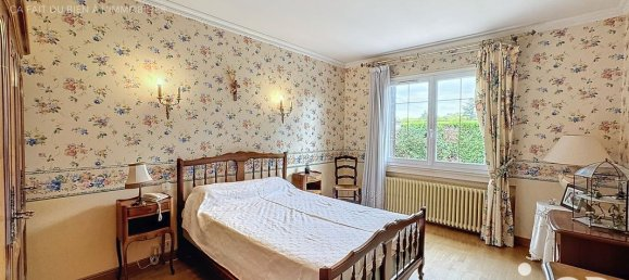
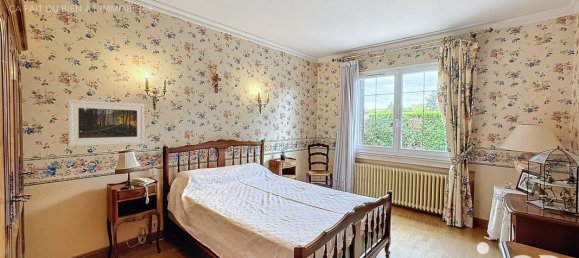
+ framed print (109, 123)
